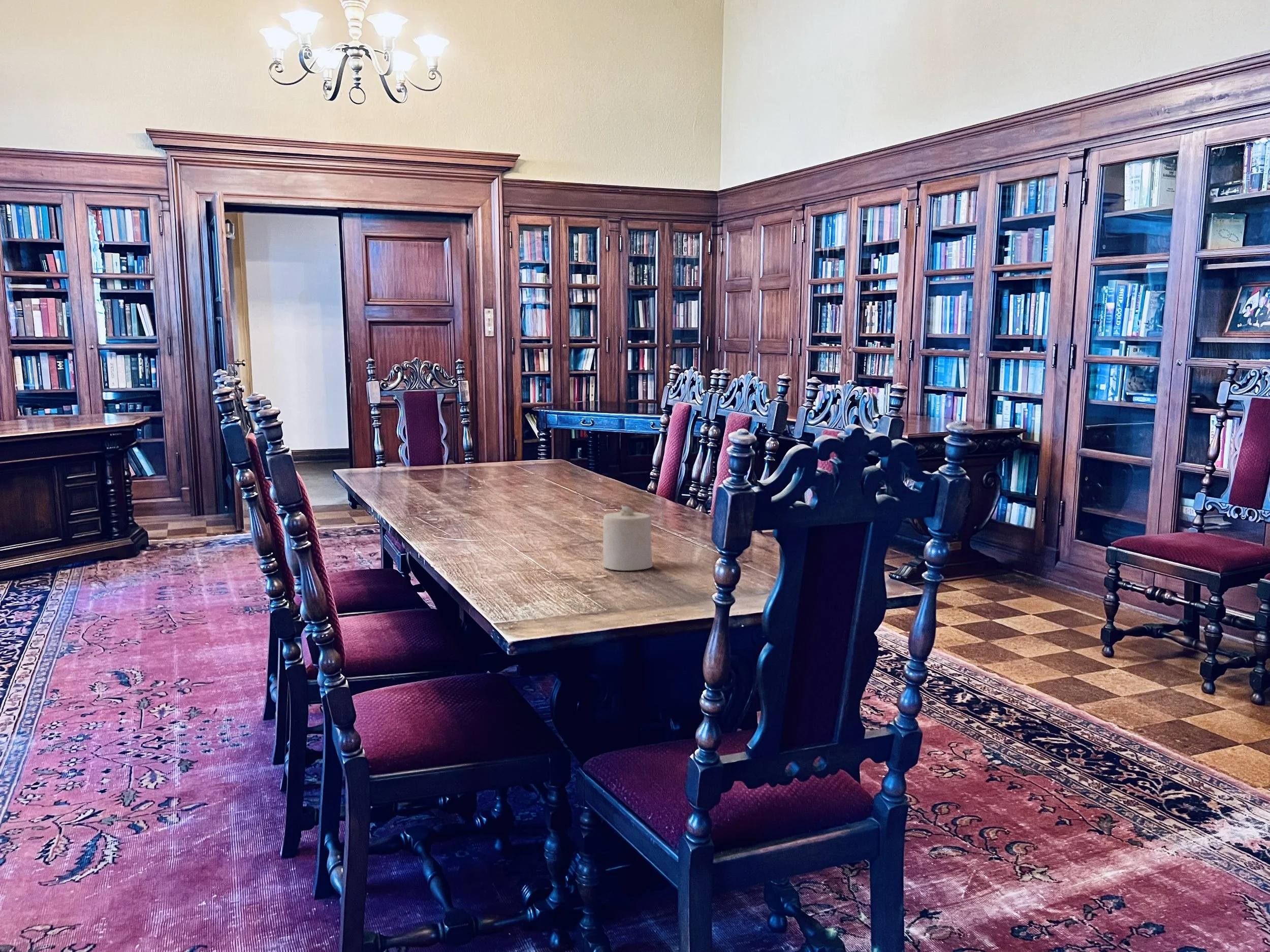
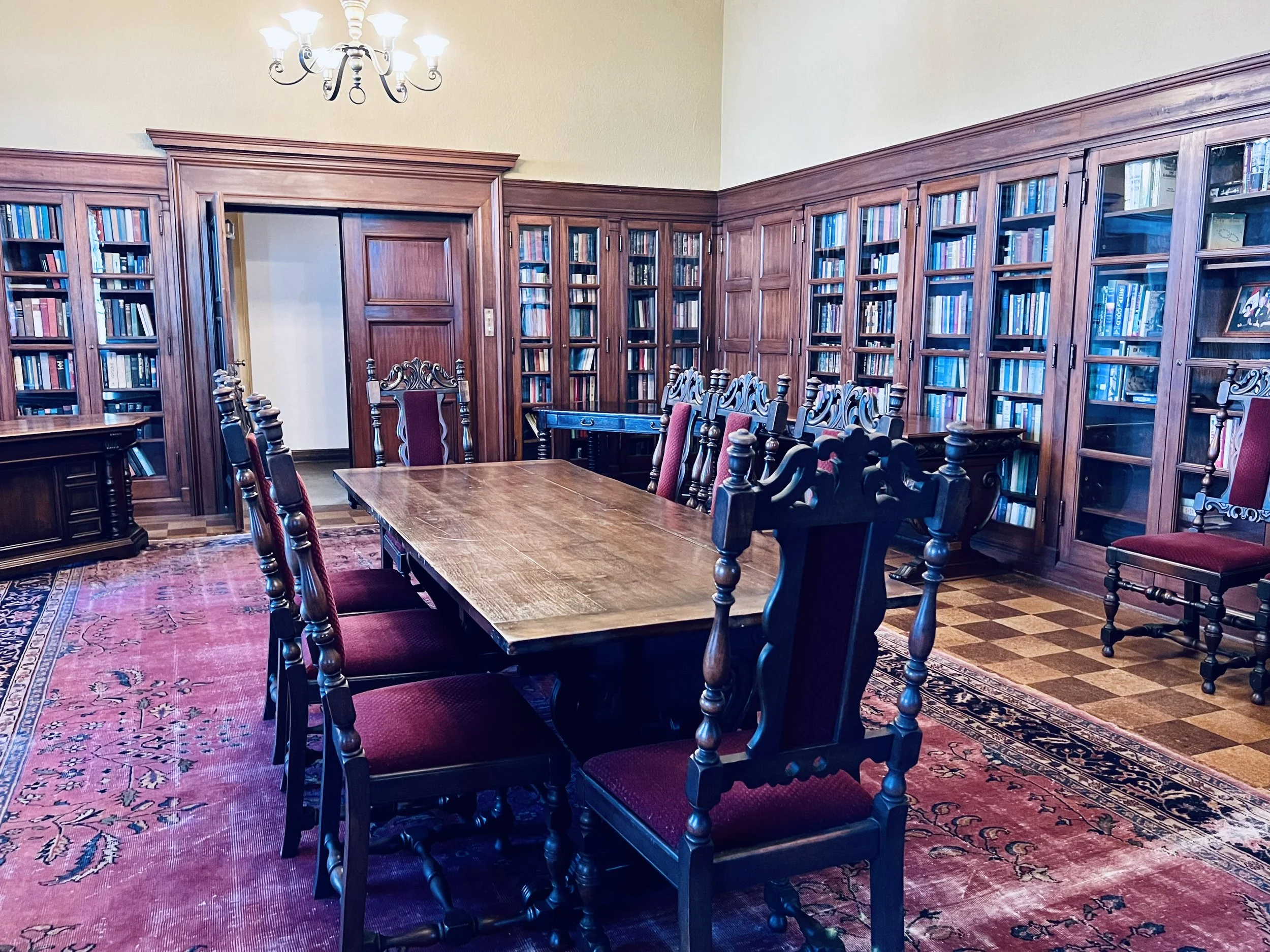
- candle (627, 536)
